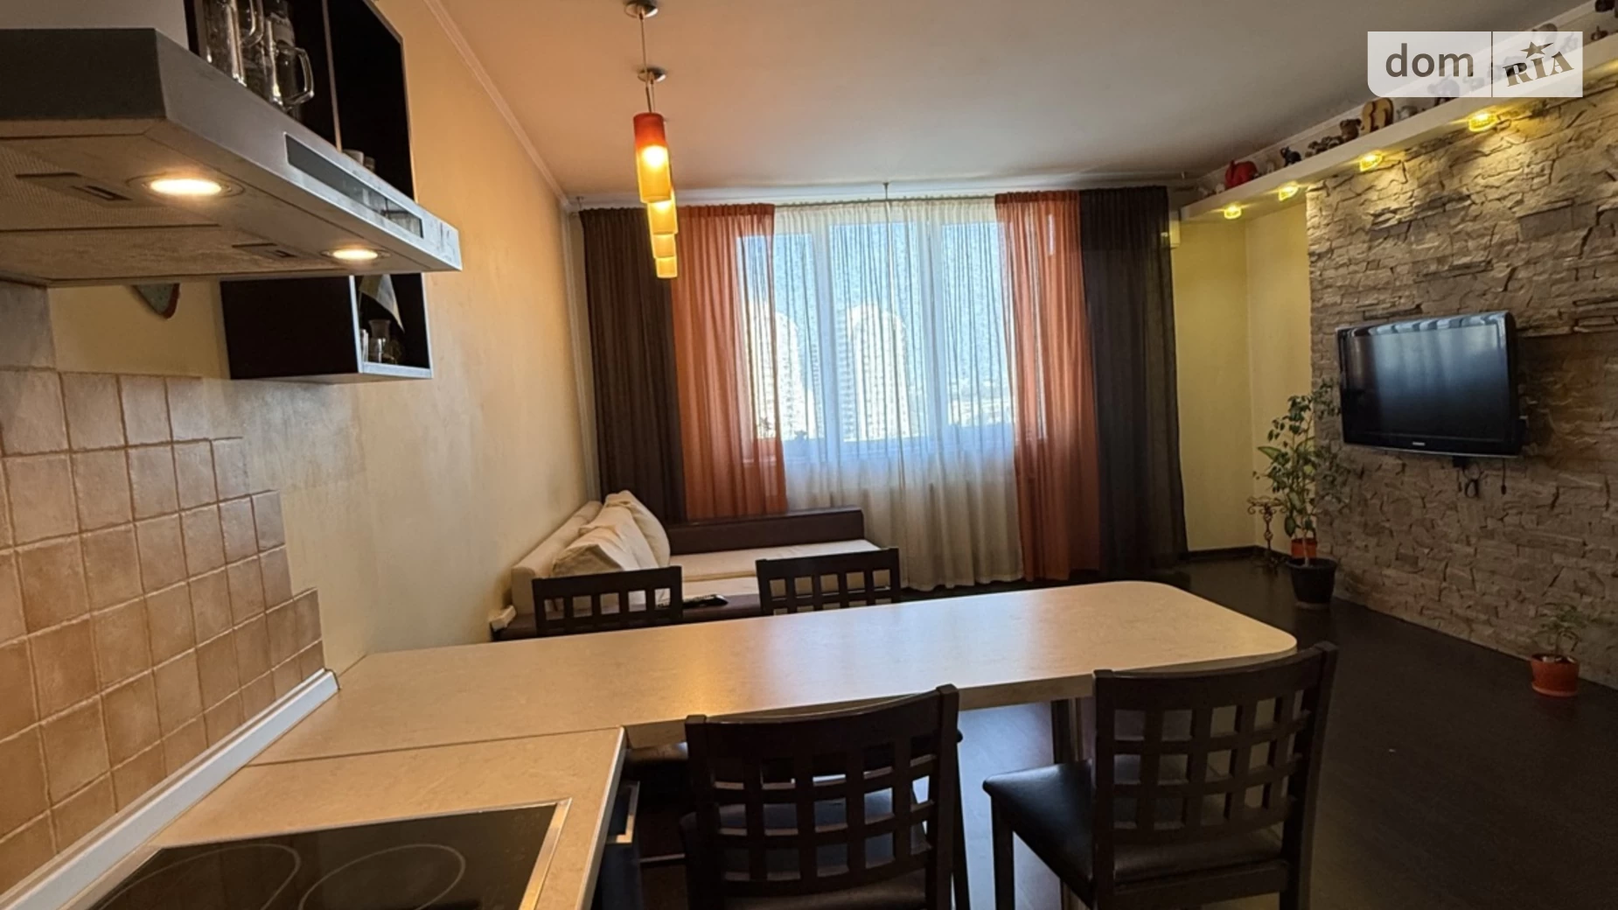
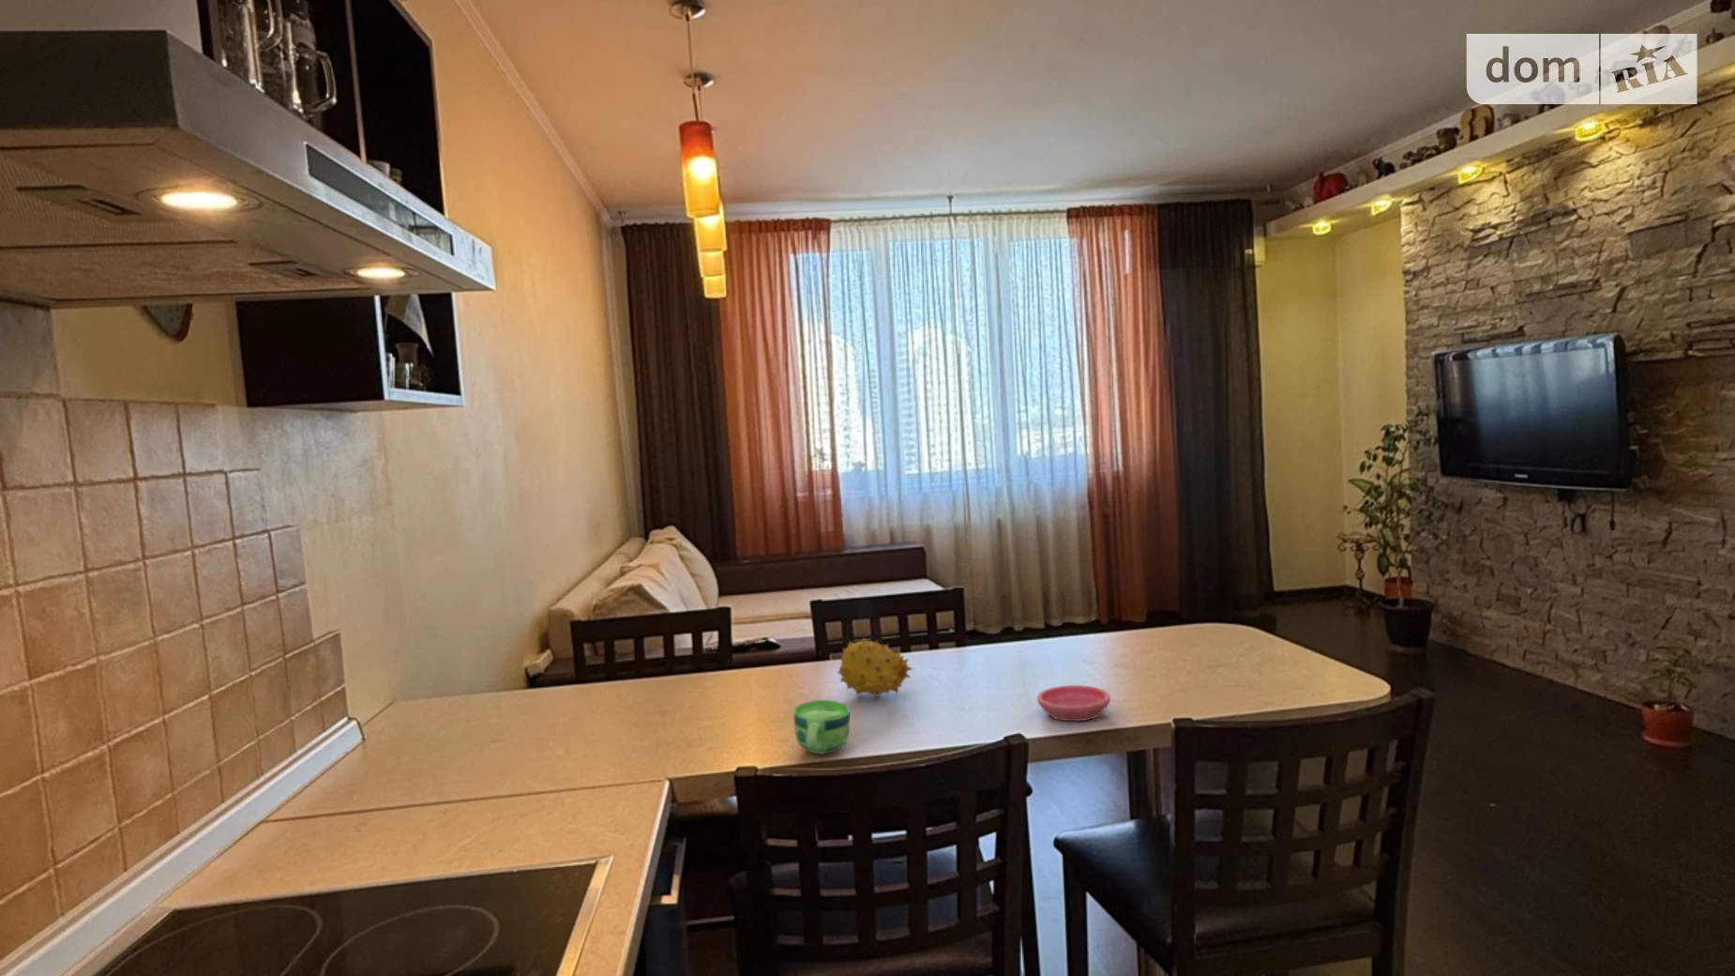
+ cup (822, 731)
+ fruit (875, 666)
+ saucer (1072, 703)
